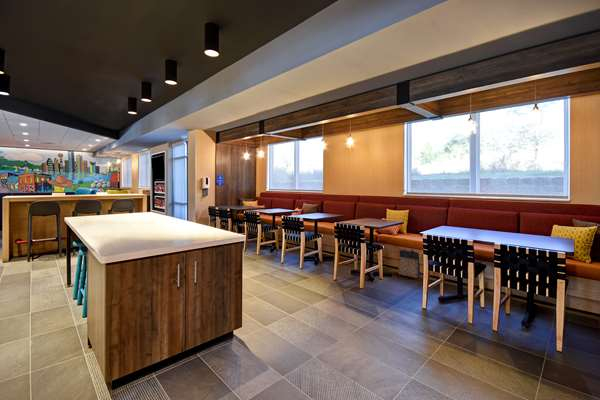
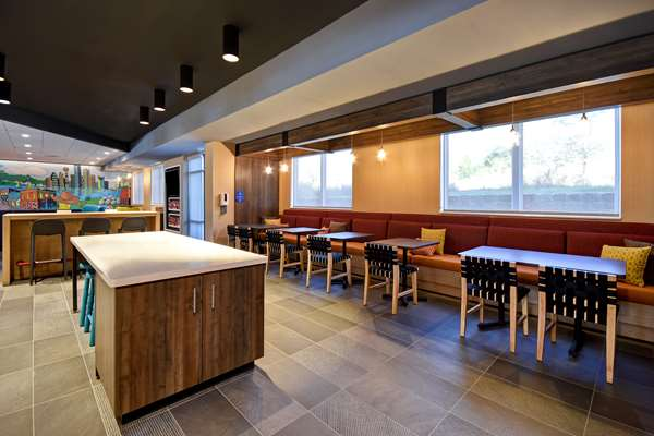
- bag (408, 262)
